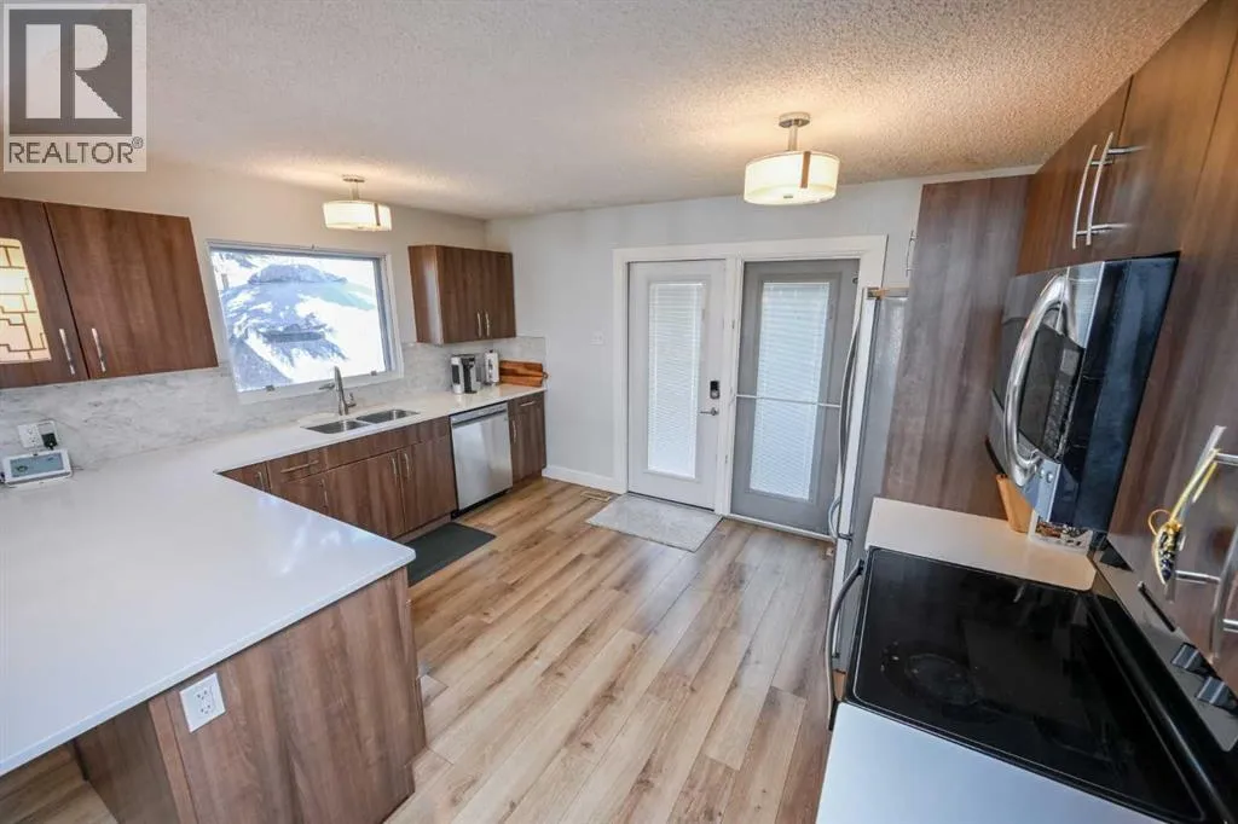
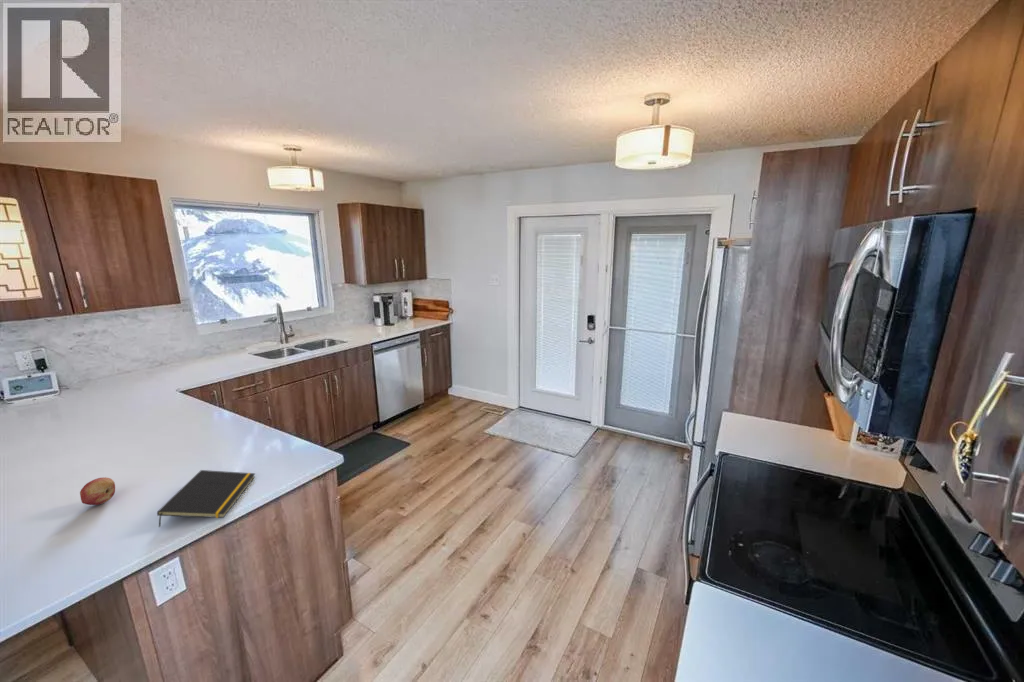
+ fruit (97, 491)
+ notepad (211, 492)
